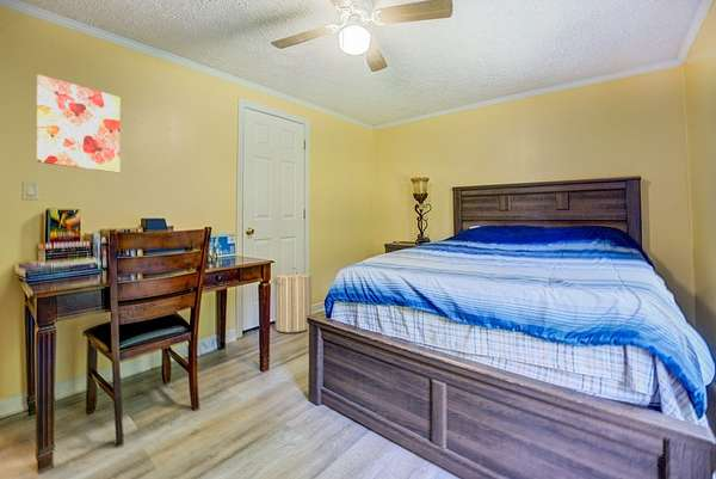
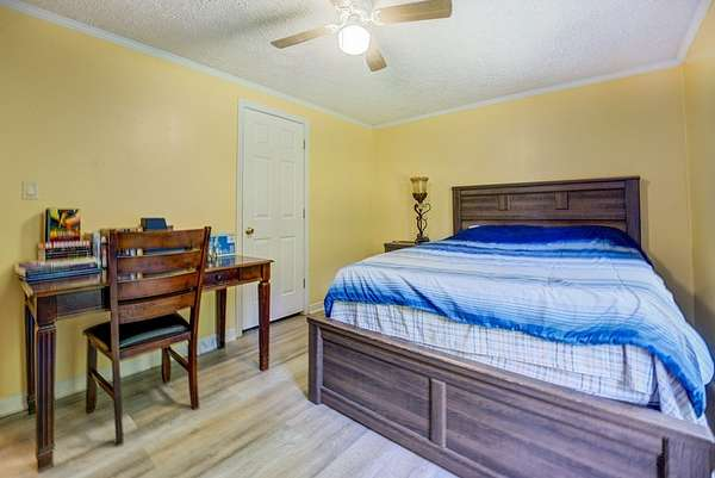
- laundry hamper (292, 296)
- wall art (81, 127)
